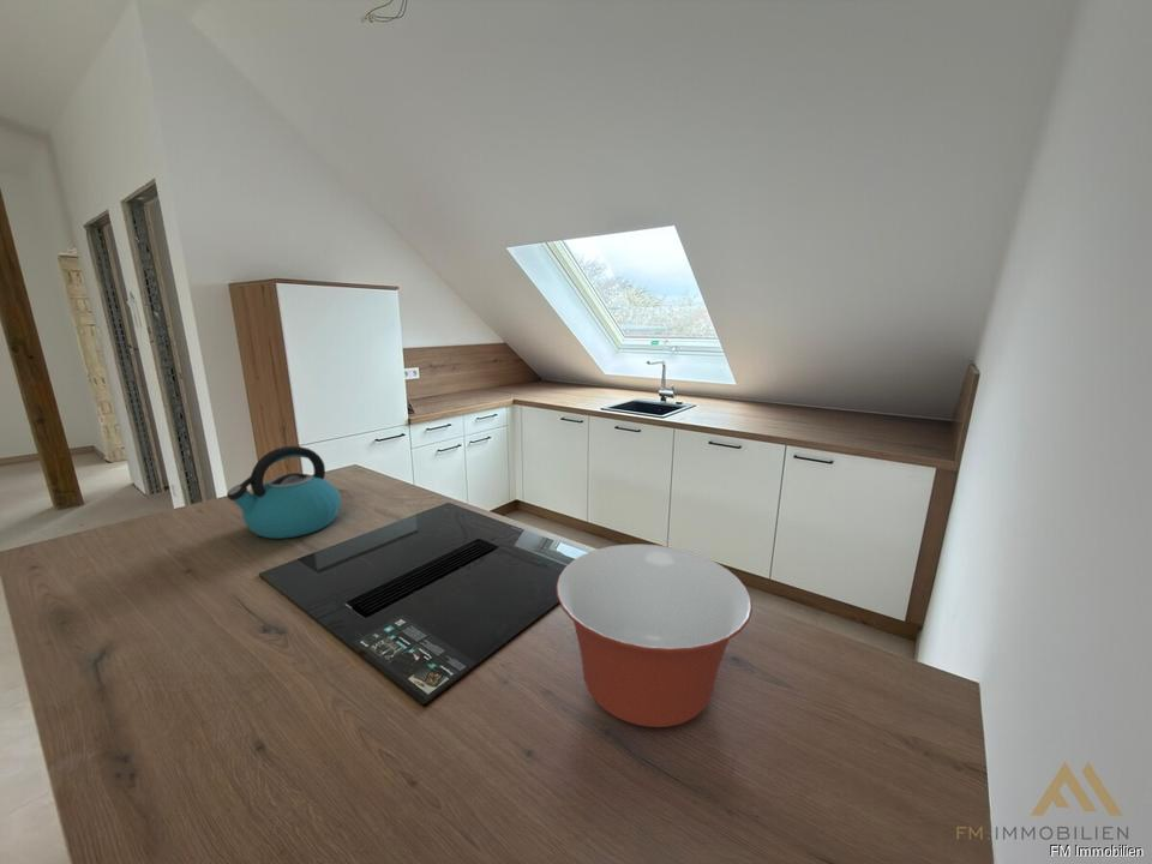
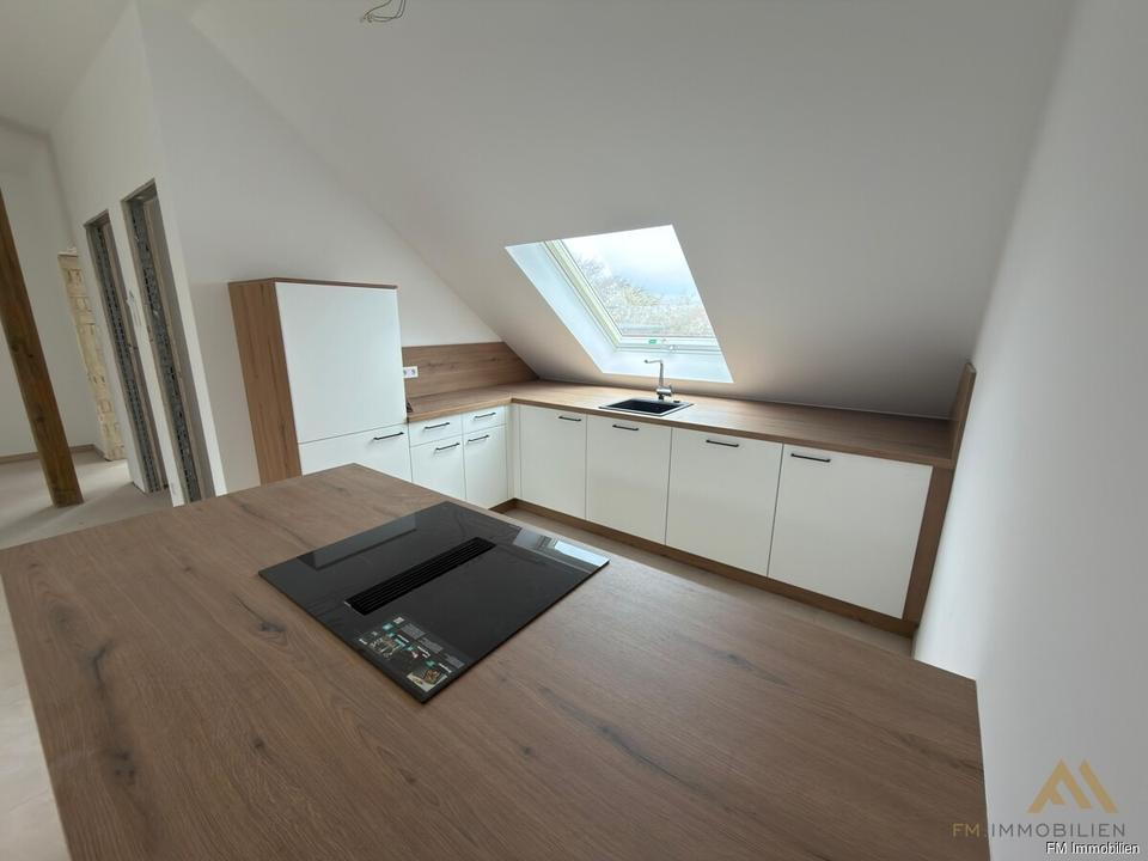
- kettle (284, 488)
- mixing bowl (648, 638)
